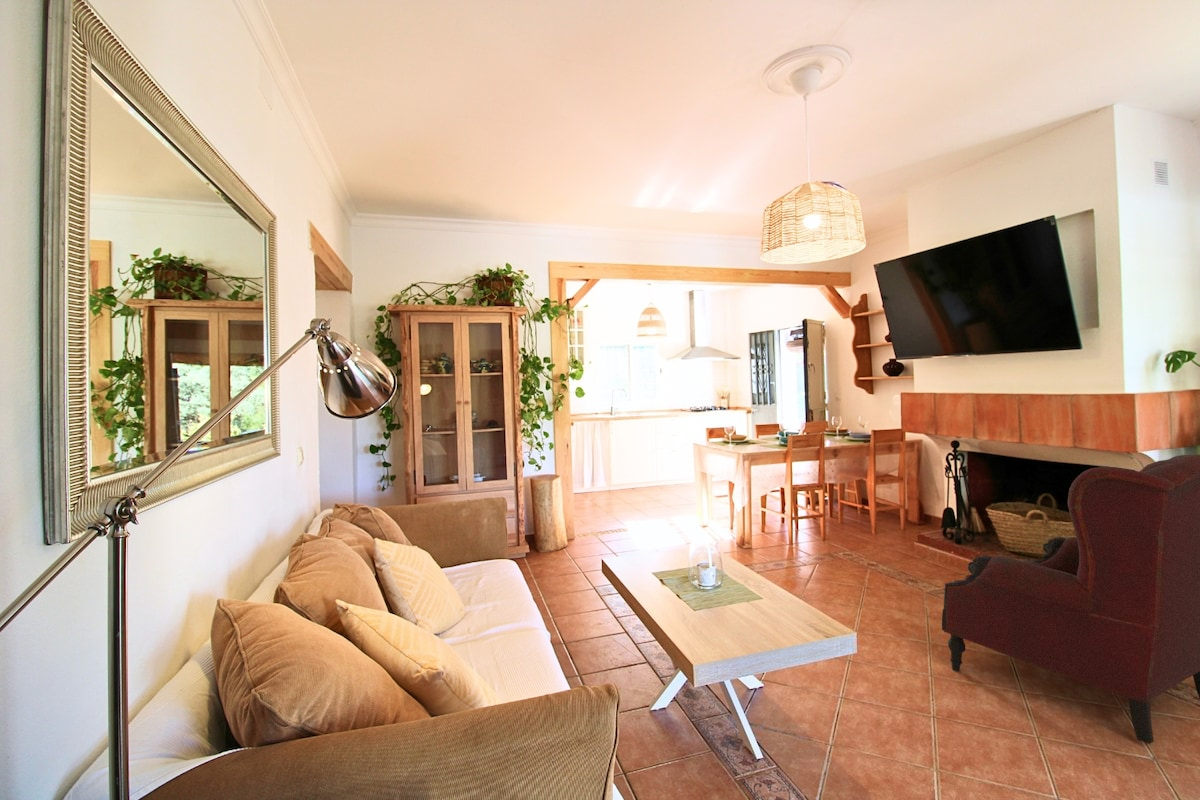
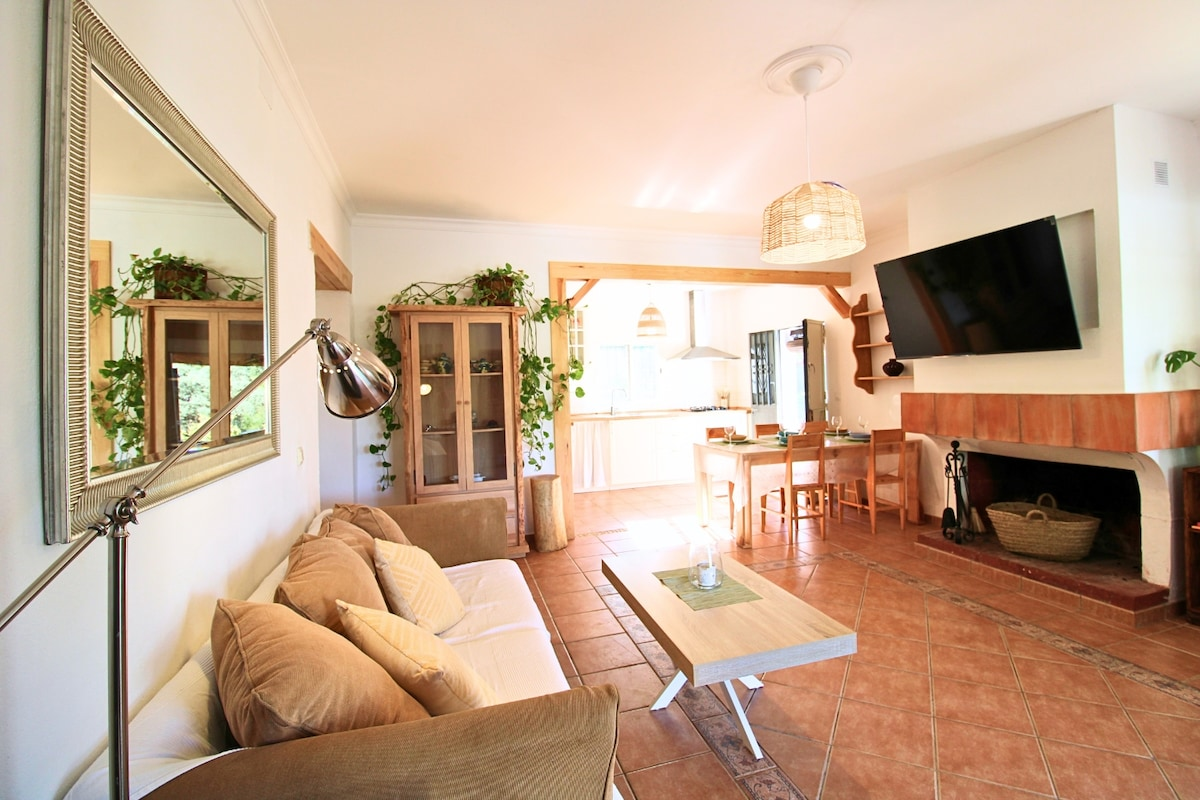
- armchair (1084, 568)
